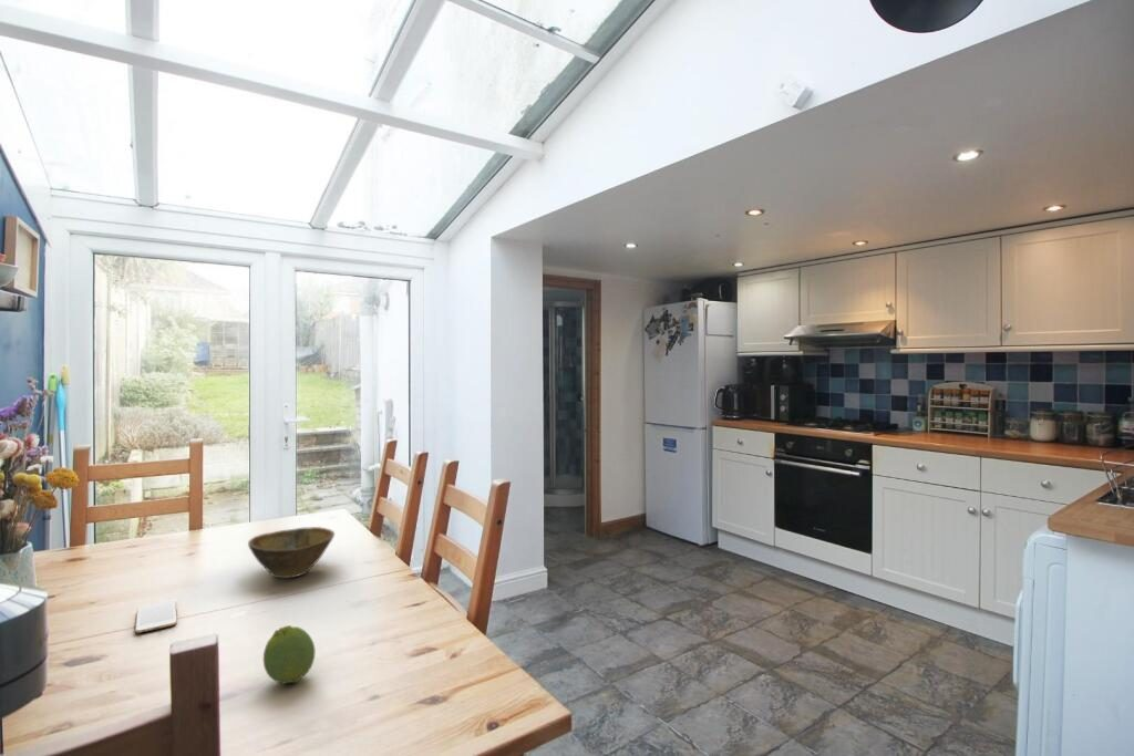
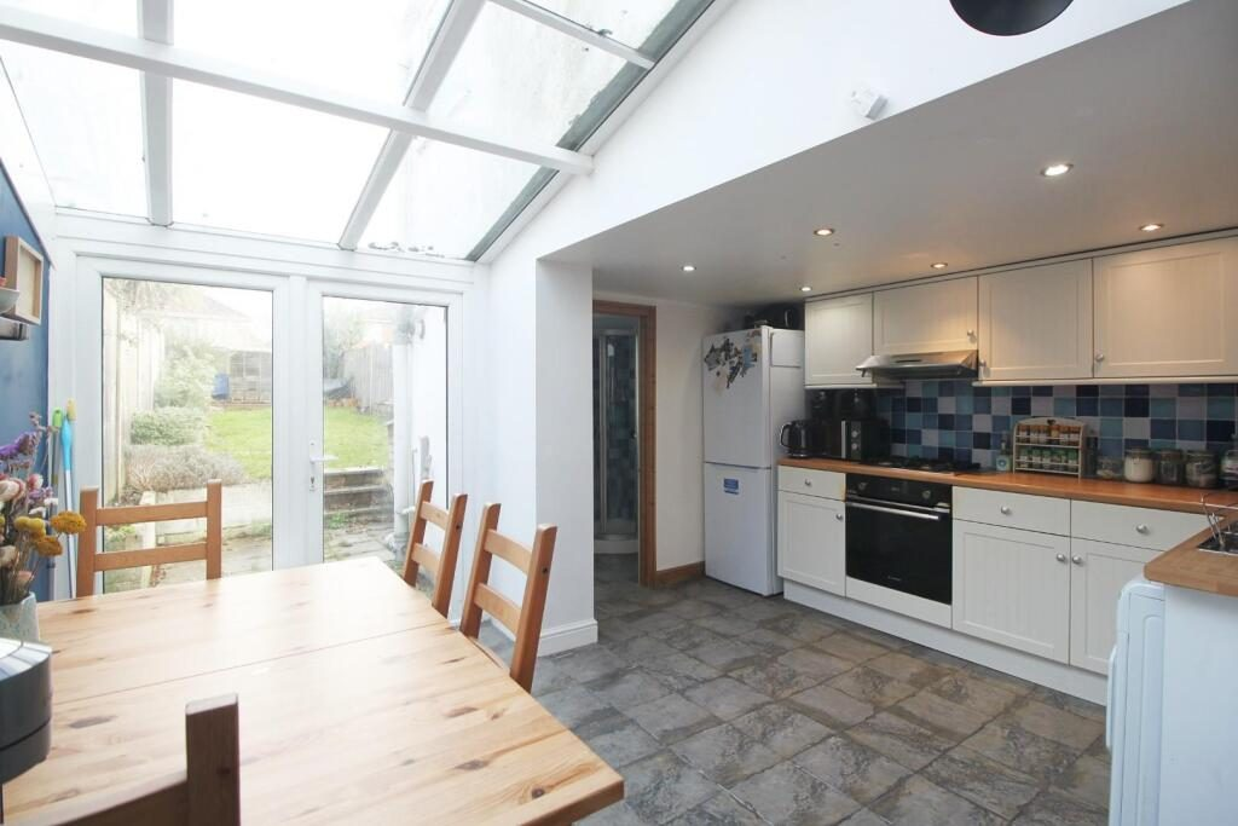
- fruit (289, 653)
- bowl (292, 553)
- smartphone (156, 615)
